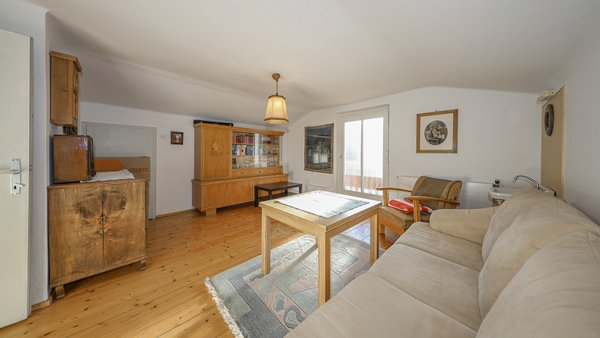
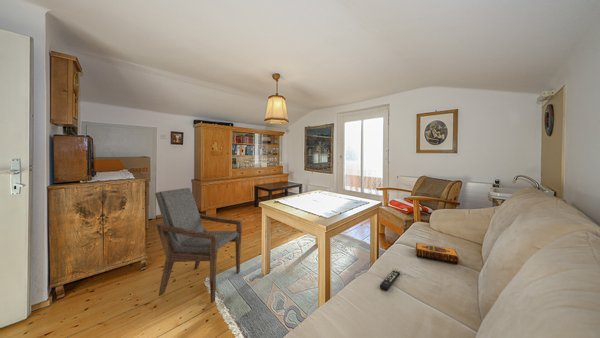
+ hardback book (435, 252)
+ remote control (390, 279)
+ armchair (200, 236)
